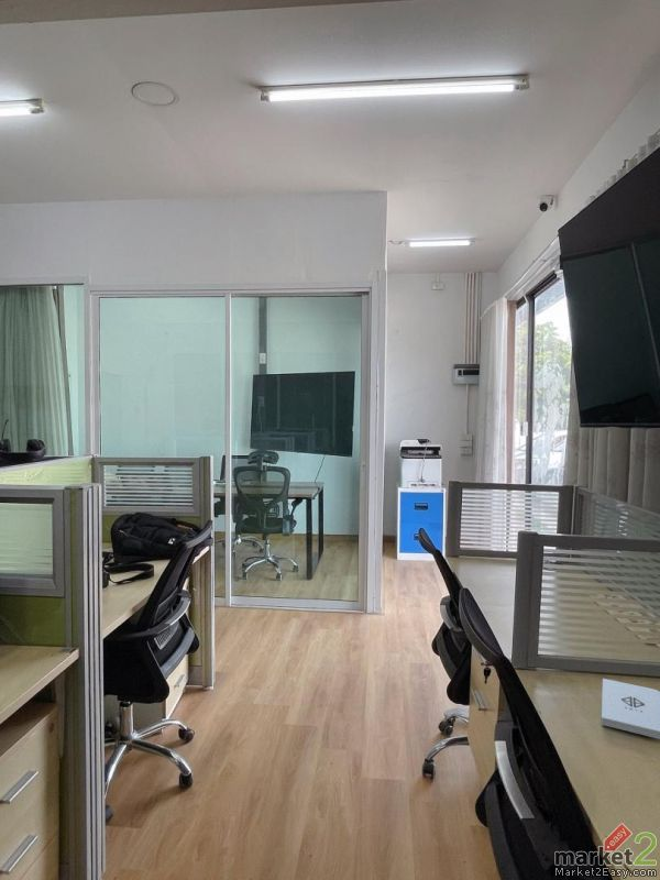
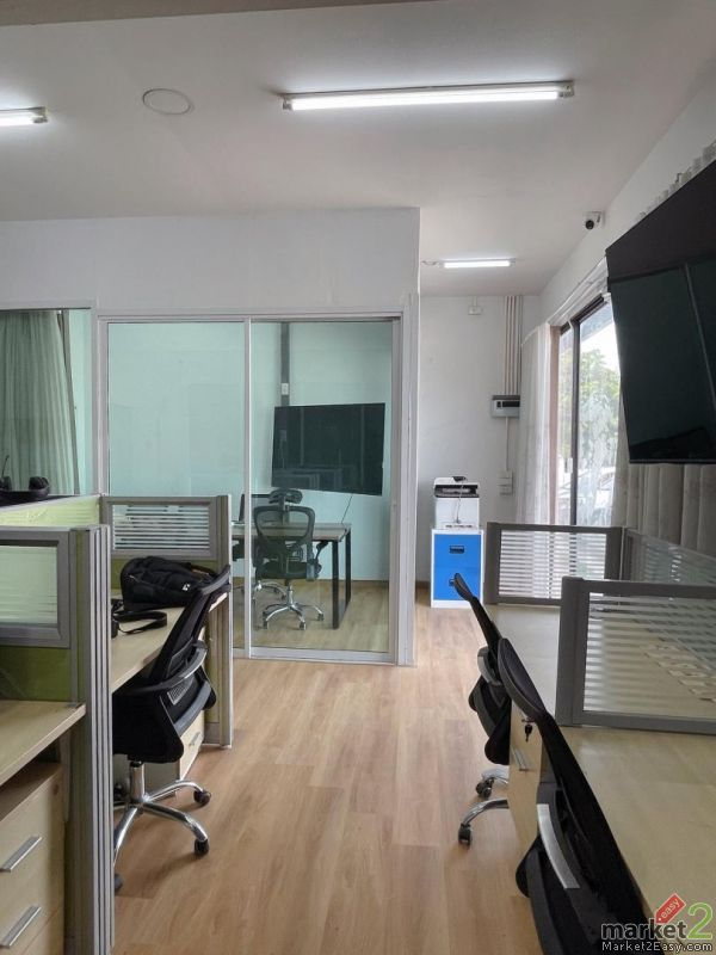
- notepad (631, 706)
